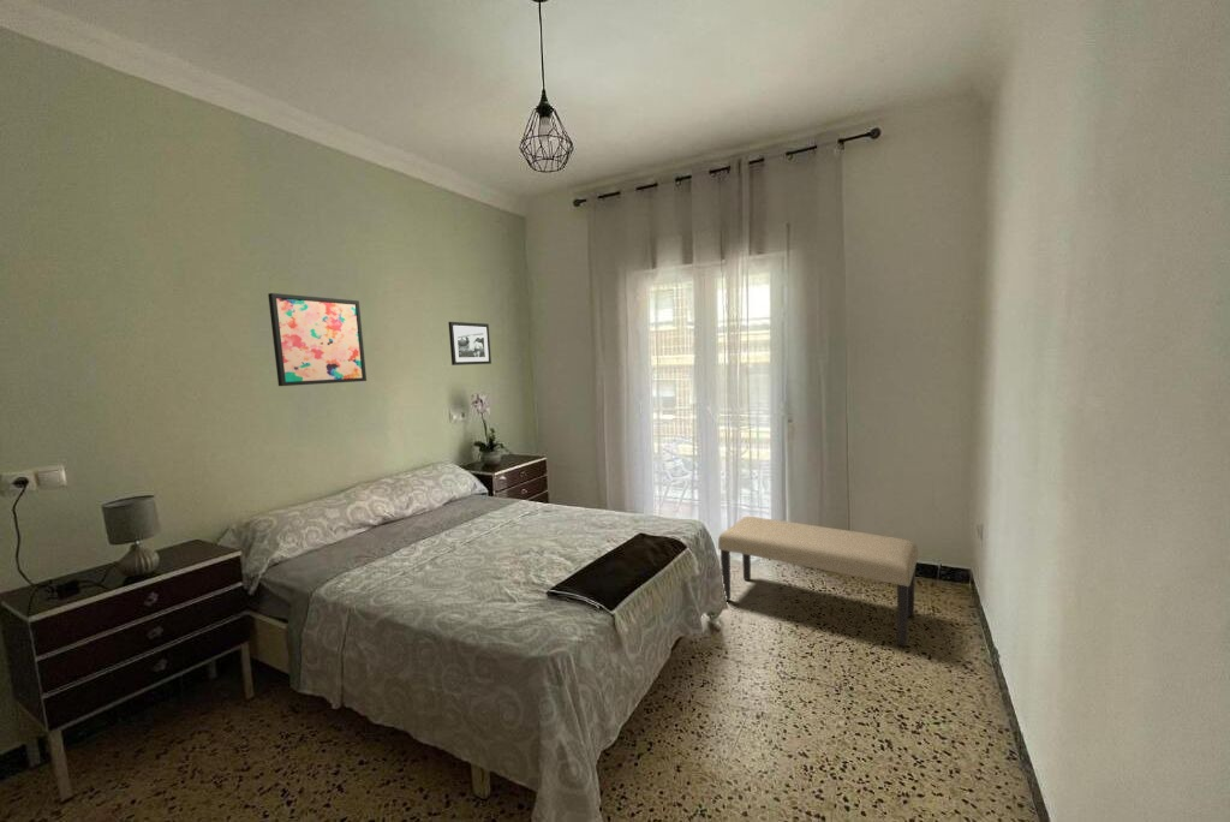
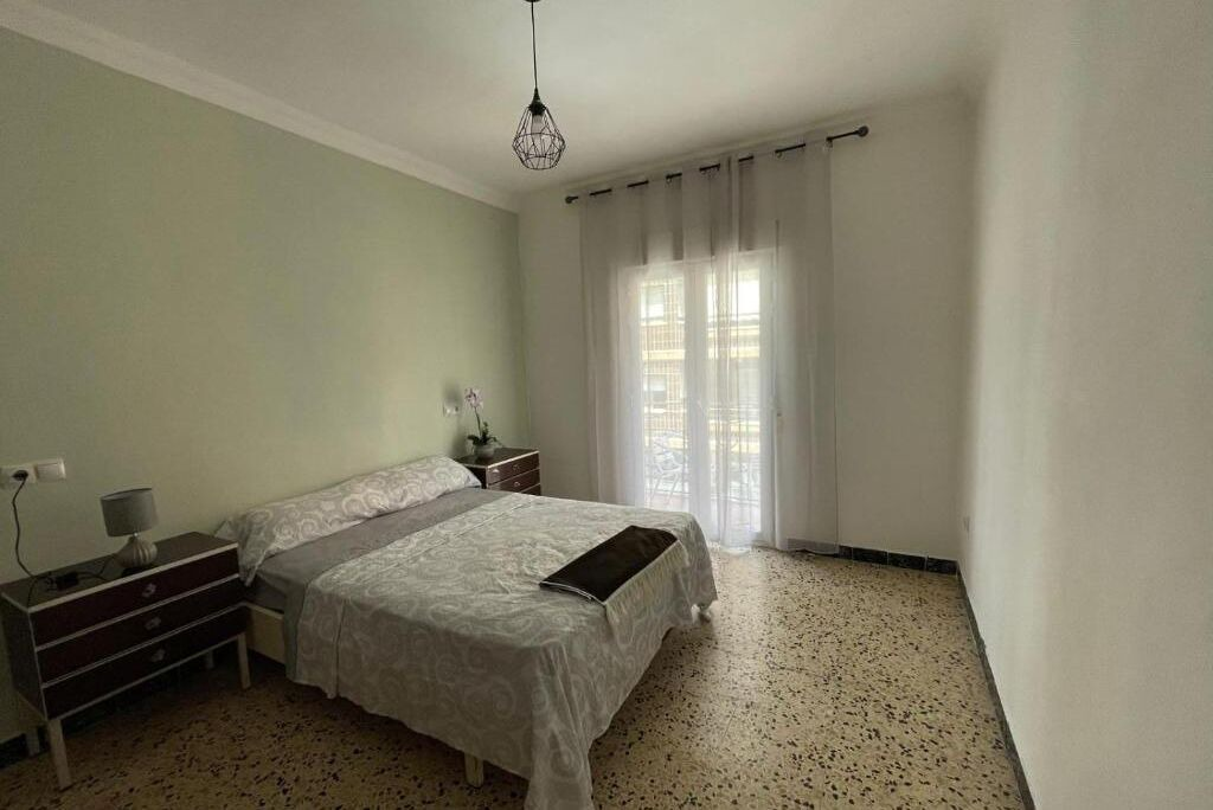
- wall art (321, 340)
- picture frame (471, 344)
- bench (813, 567)
